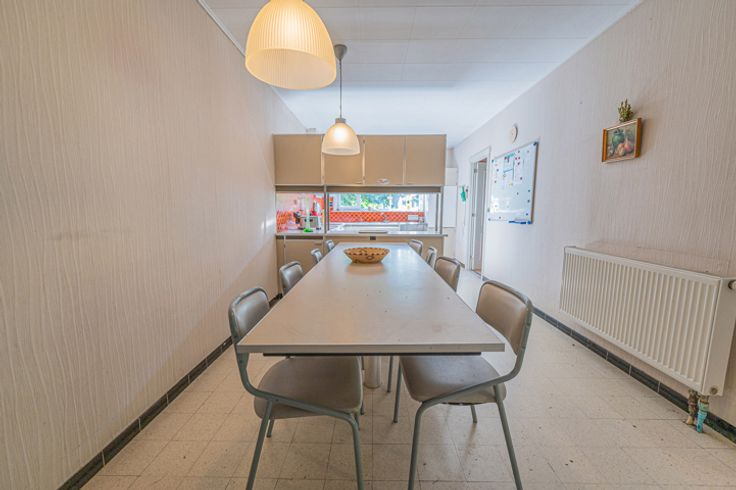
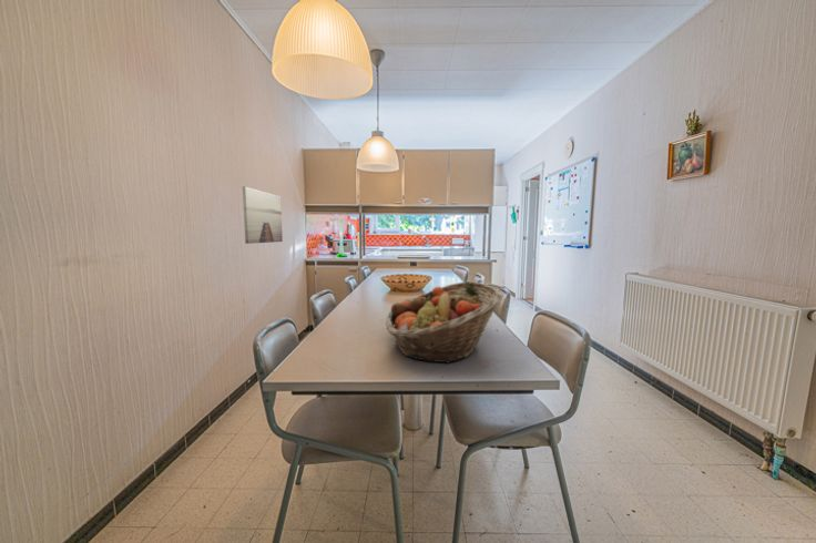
+ fruit basket (440, 315)
+ wall art (264, 217)
